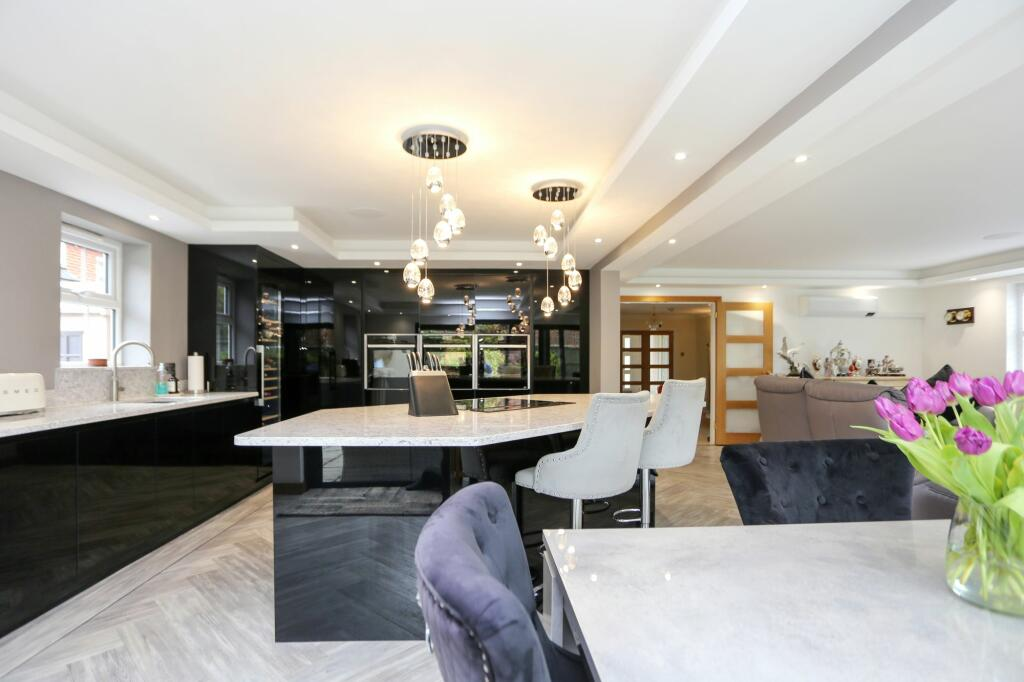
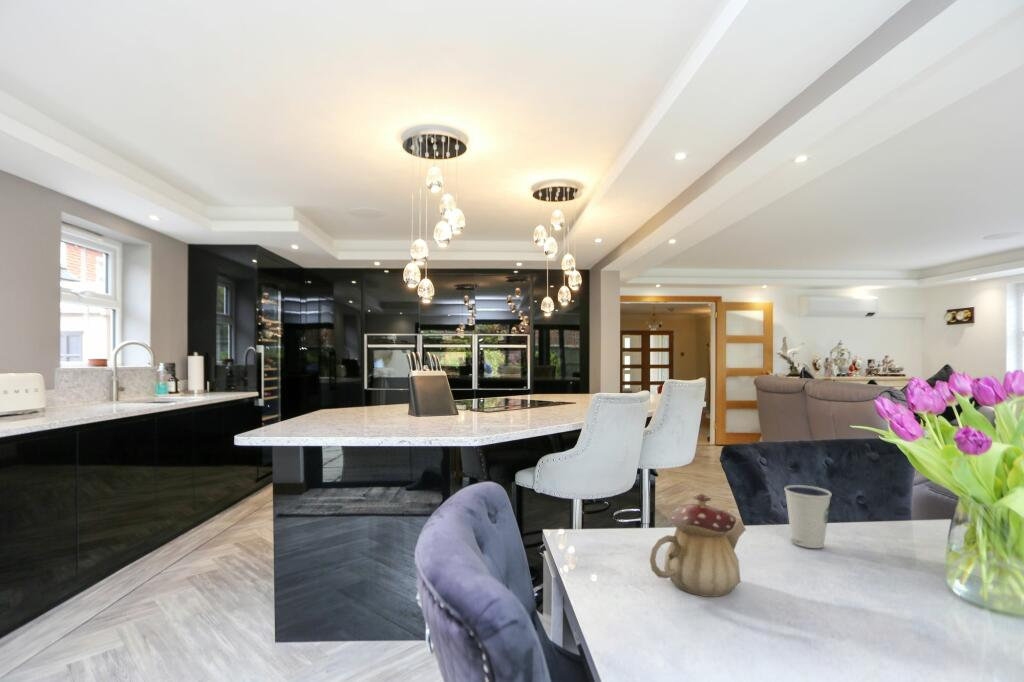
+ teapot (697, 539)
+ dixie cup (807, 517)
